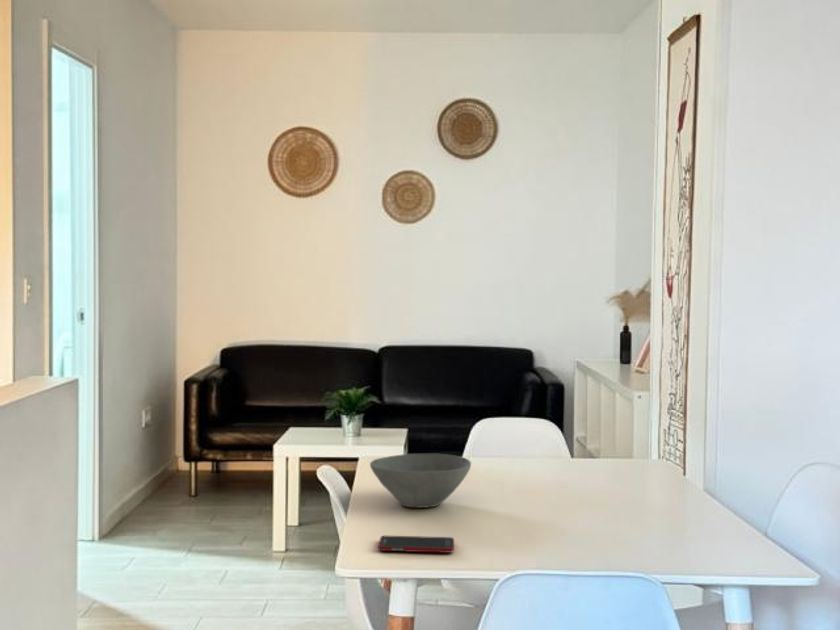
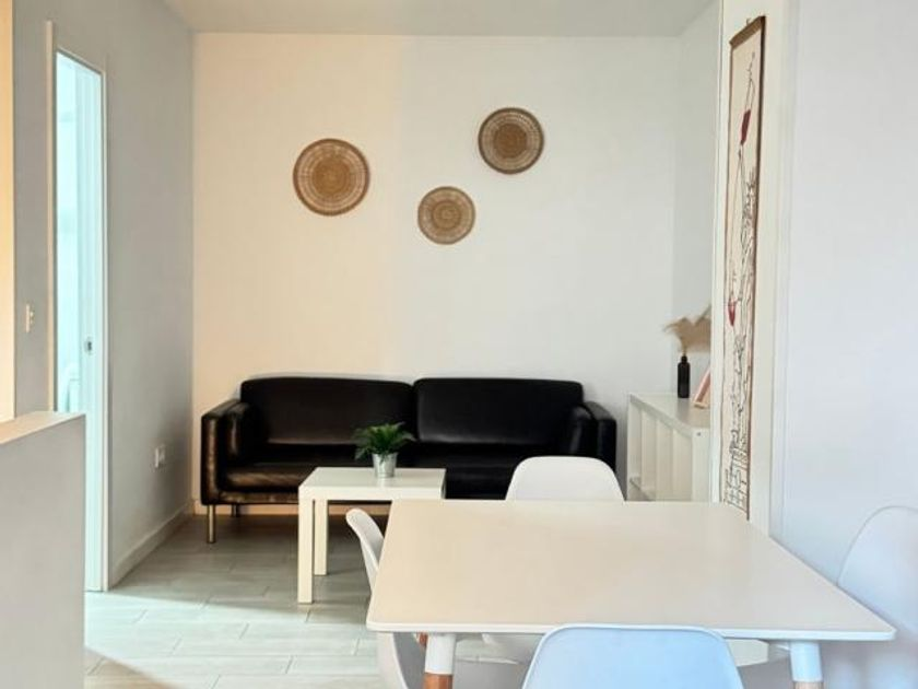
- bowl (420, 482)
- cell phone (416, 544)
